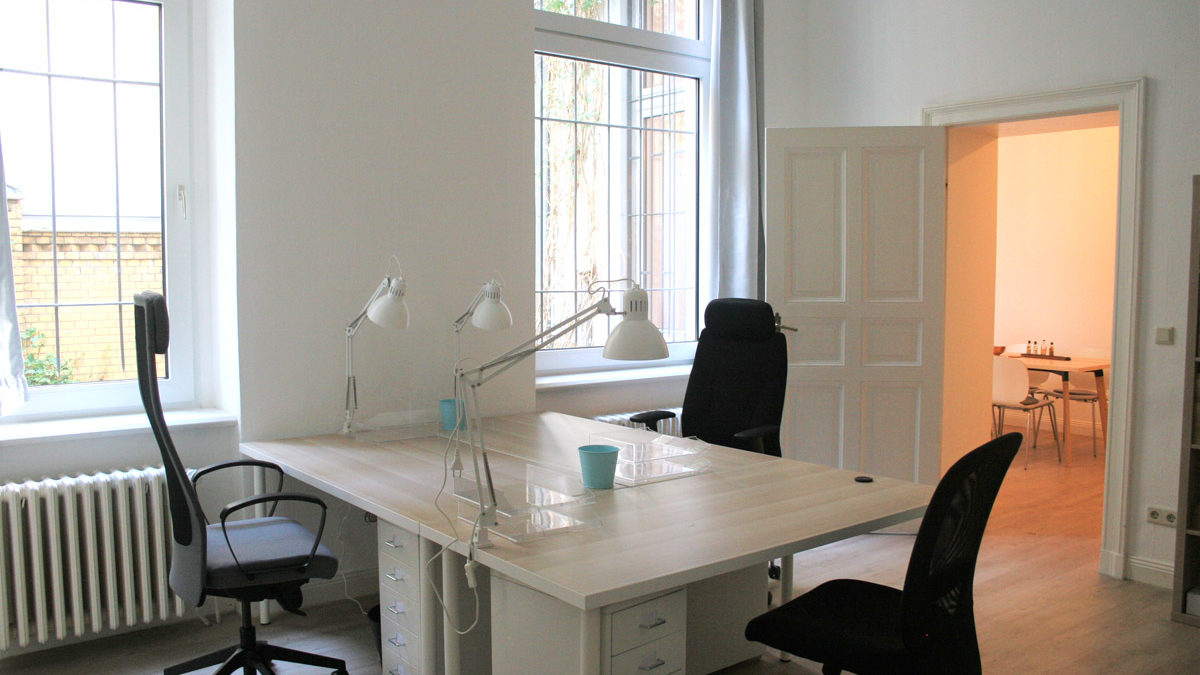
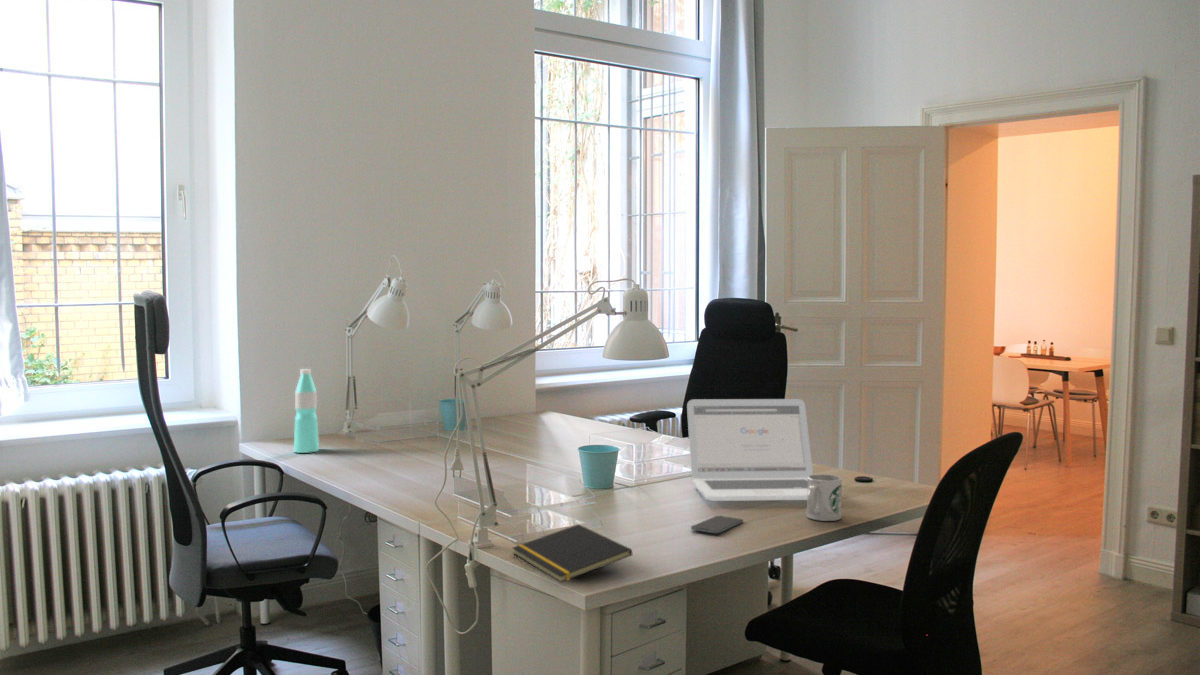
+ mug (820, 498)
+ water bottle (306, 410)
+ laptop (759, 447)
+ smartphone (717, 524)
+ notepad (570, 551)
